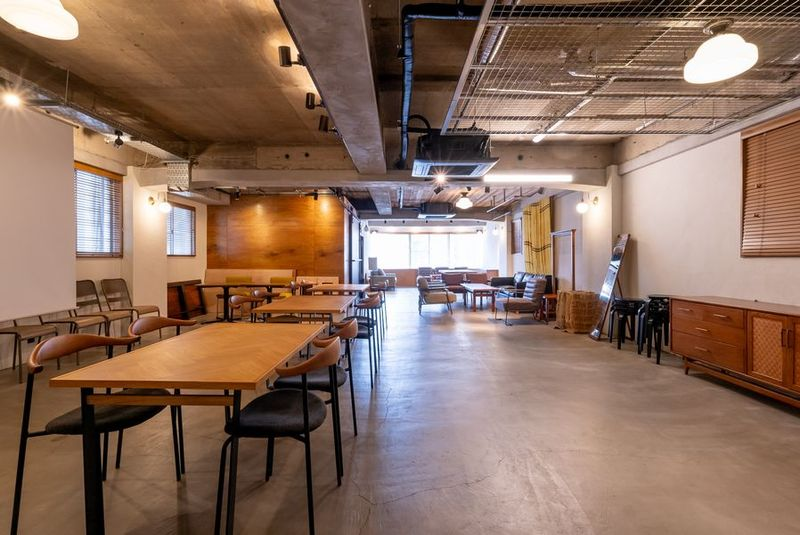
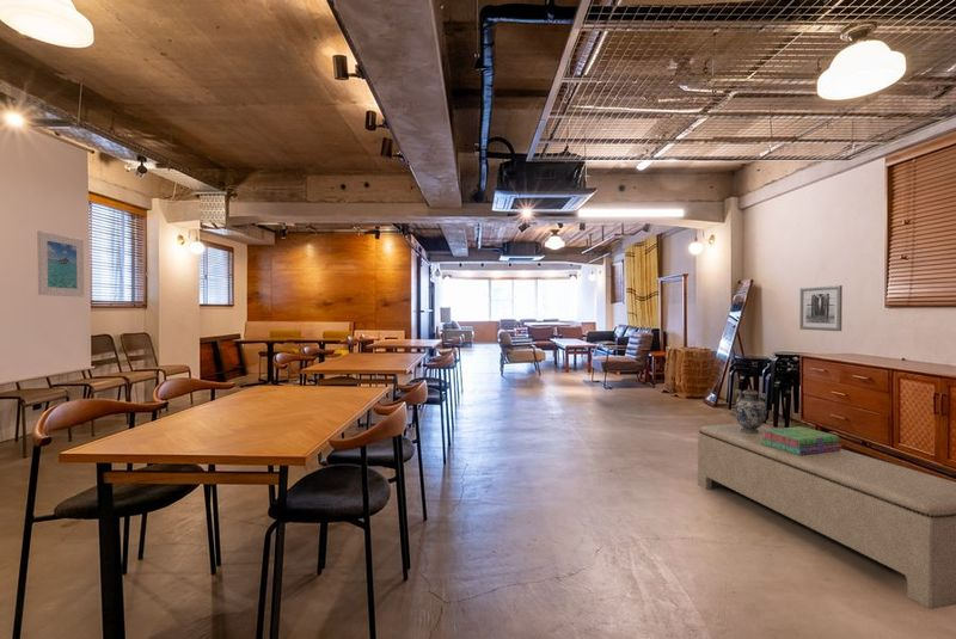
+ decorative vase (749, 410)
+ wall art (819, 308)
+ stack of books (799, 440)
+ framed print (61, 265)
+ bench (815, 489)
